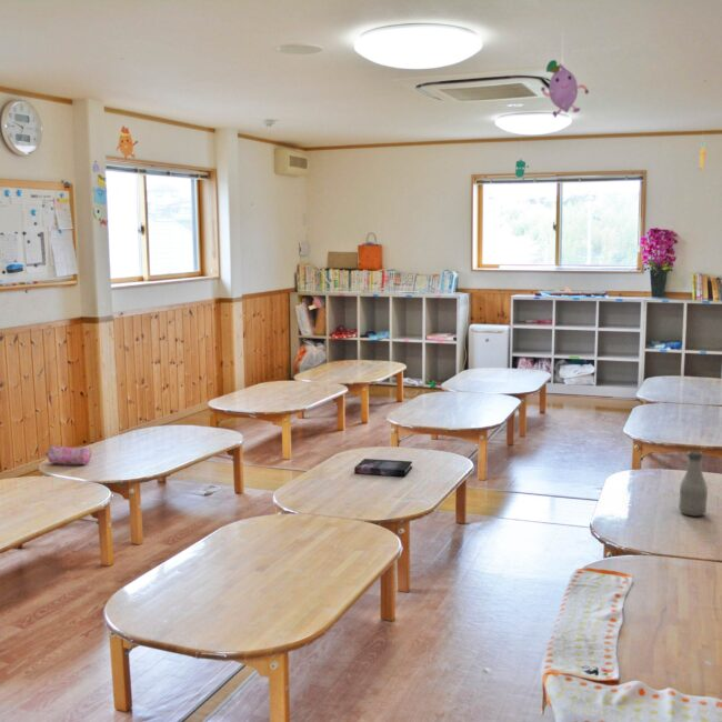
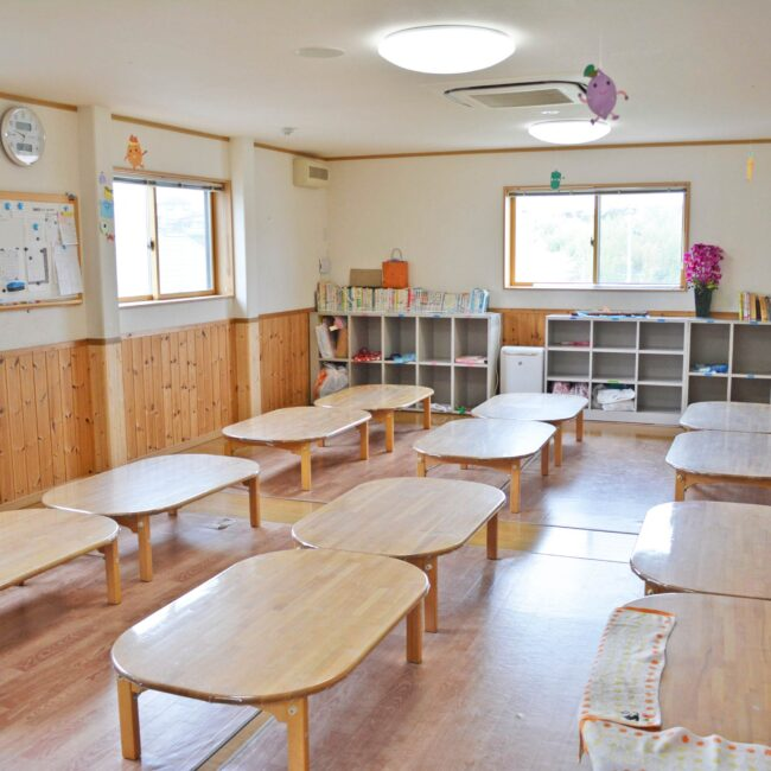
- bottle (693, 482)
- book (383, 467)
- pencil case (69, 454)
